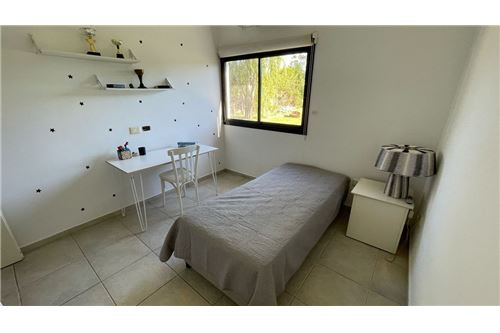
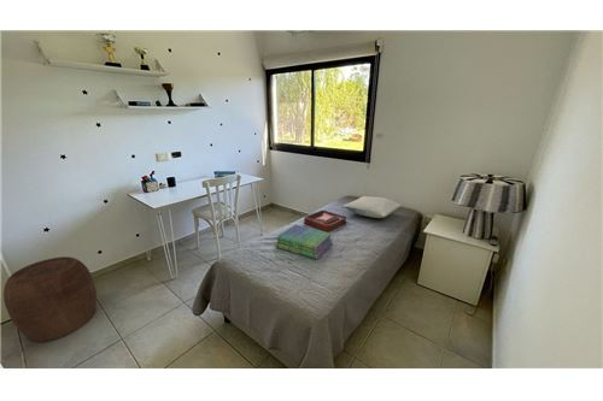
+ pillow (371, 206)
+ stack of books (304, 240)
+ stool (54, 295)
+ decorative tray (324, 219)
